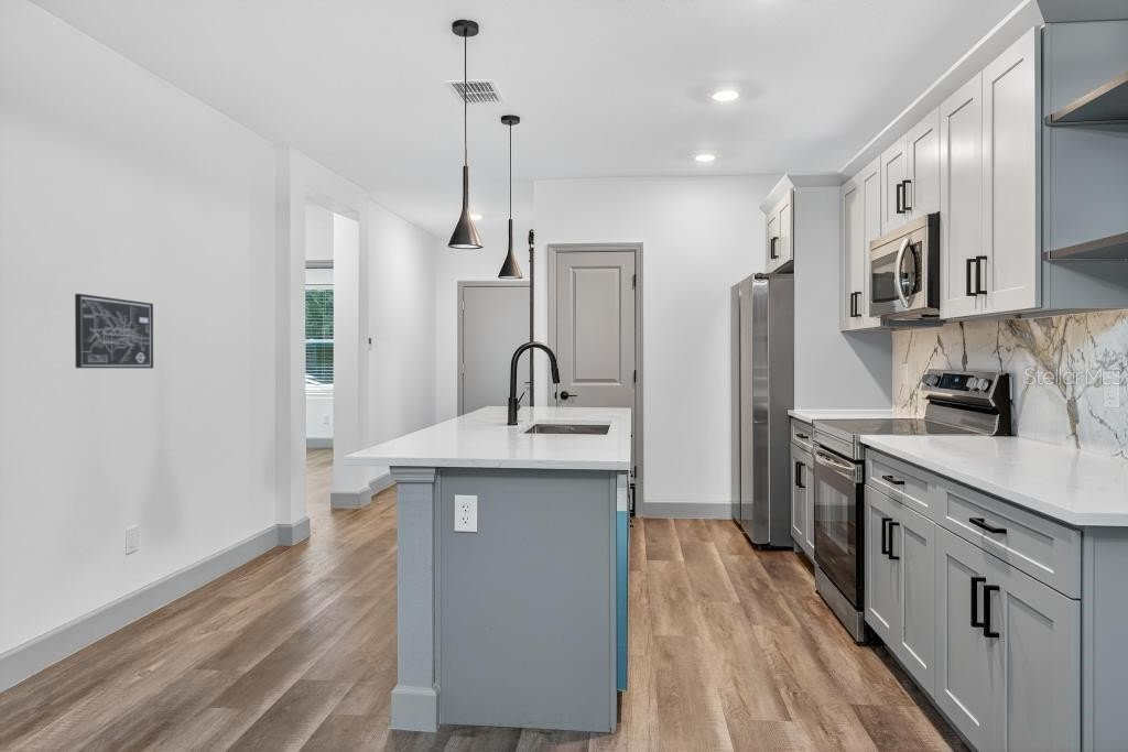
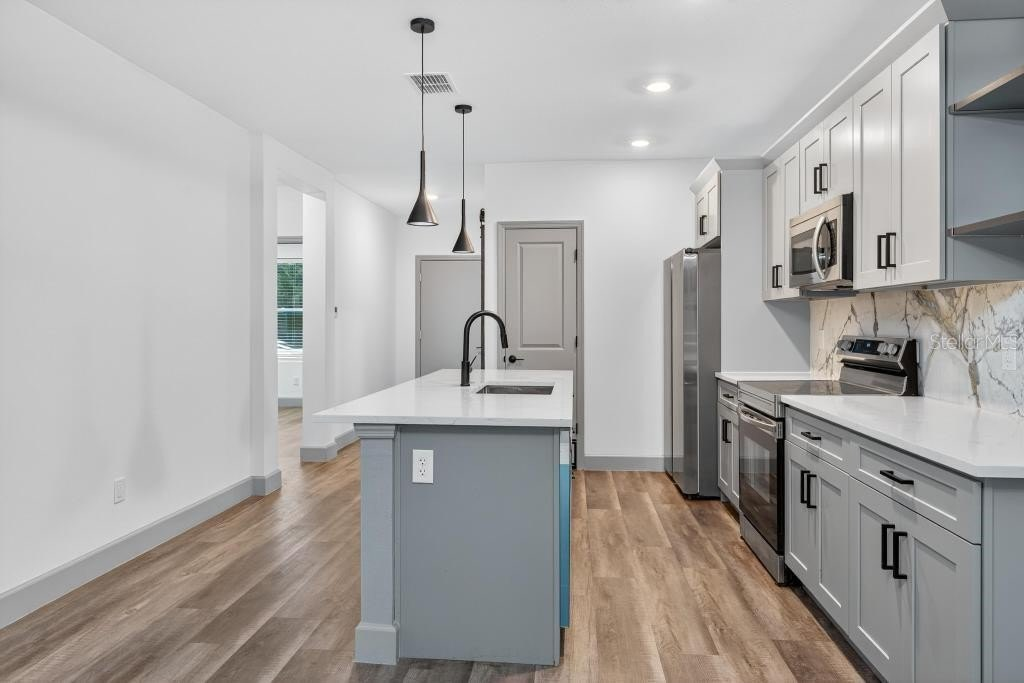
- wall art (117, 334)
